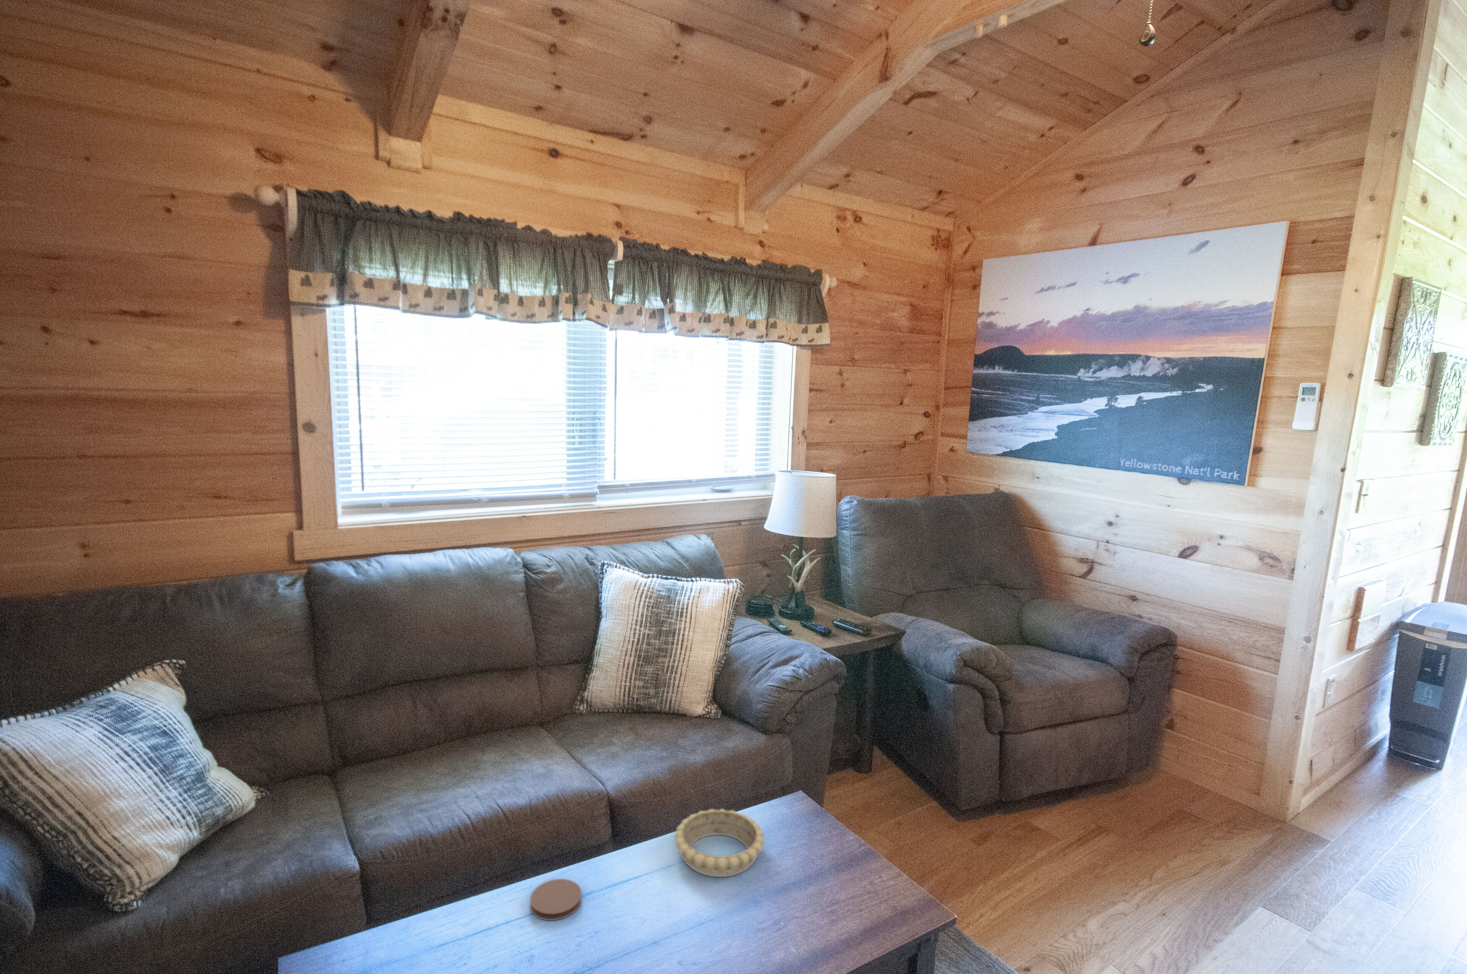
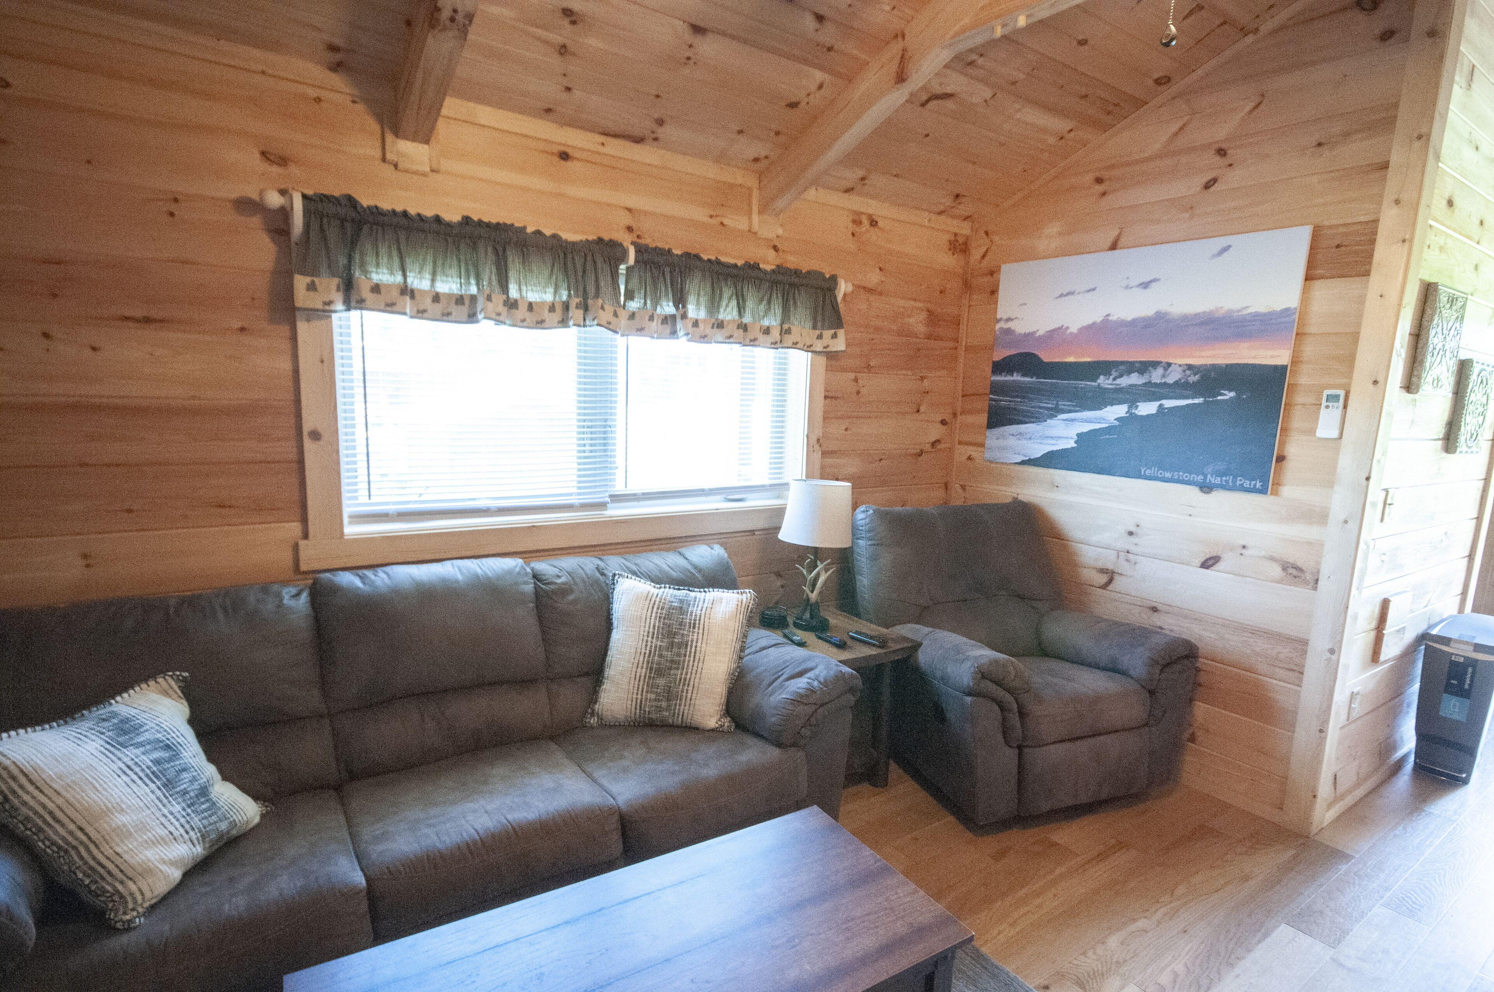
- coaster (556, 899)
- decorative bowl (719, 835)
